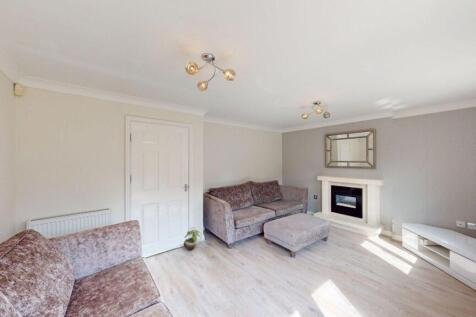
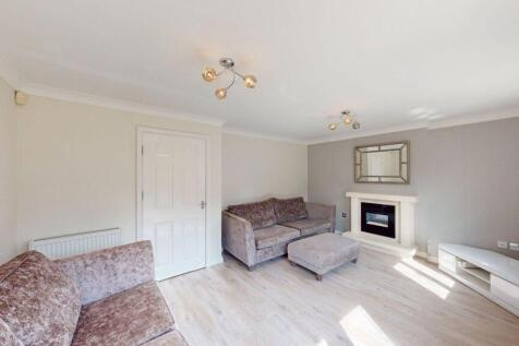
- potted plant (192, 238)
